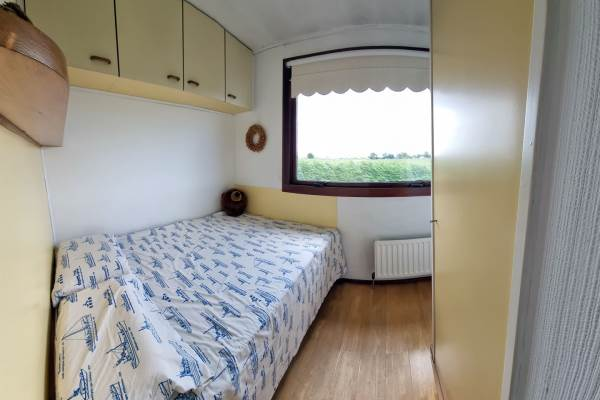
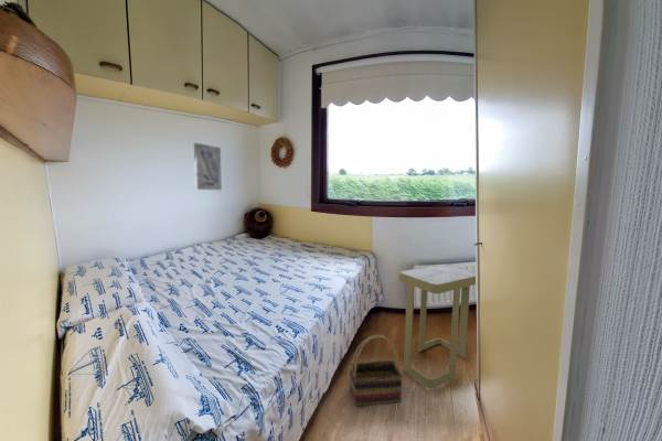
+ side table (425, 319)
+ wall art (207, 168)
+ basket (375, 365)
